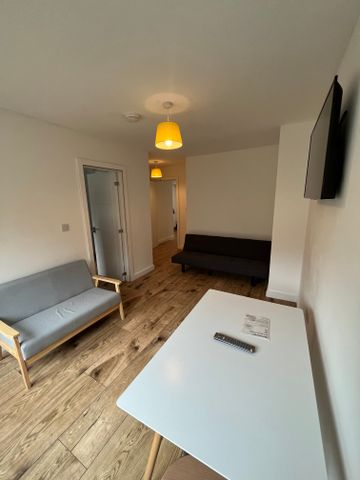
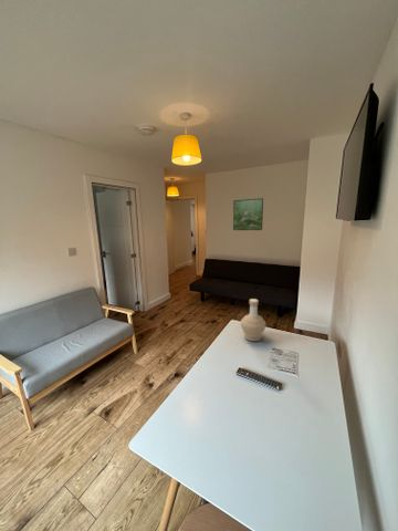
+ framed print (248, 215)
+ bottle (253, 319)
